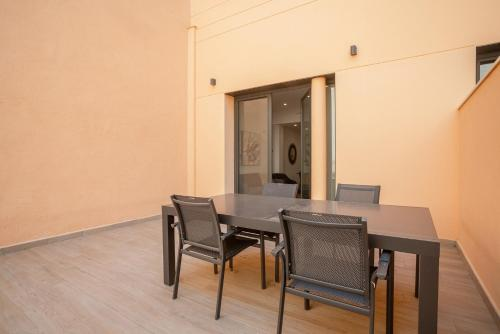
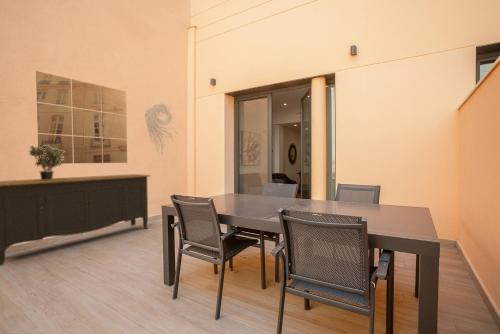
+ potted plant (48, 162)
+ sideboard (82, 209)
+ wall sculpture (162, 129)
+ wall art (87, 123)
